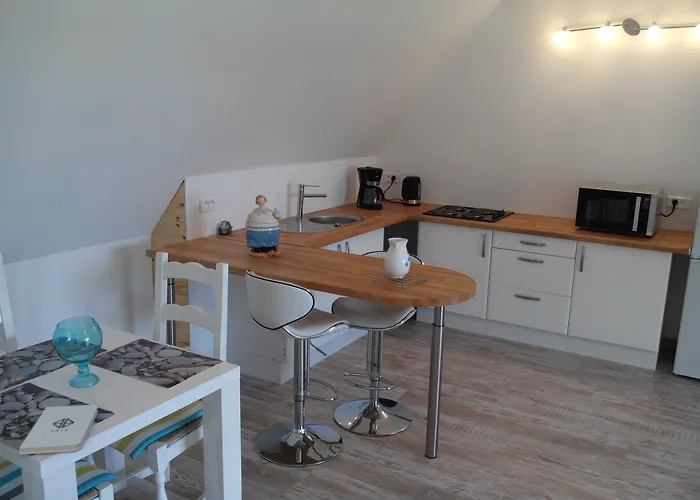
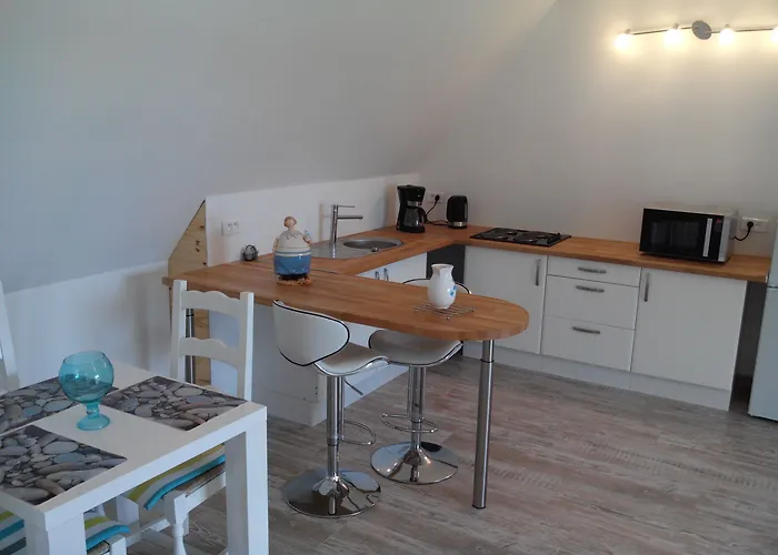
- notepad (62, 427)
